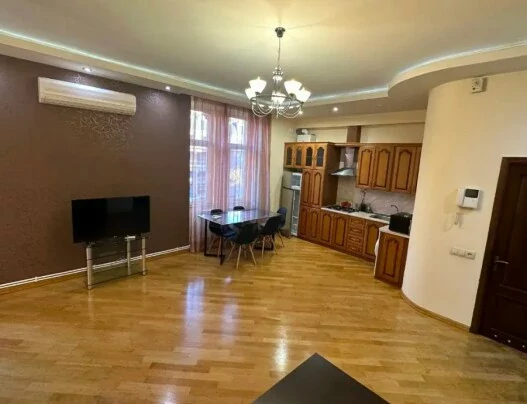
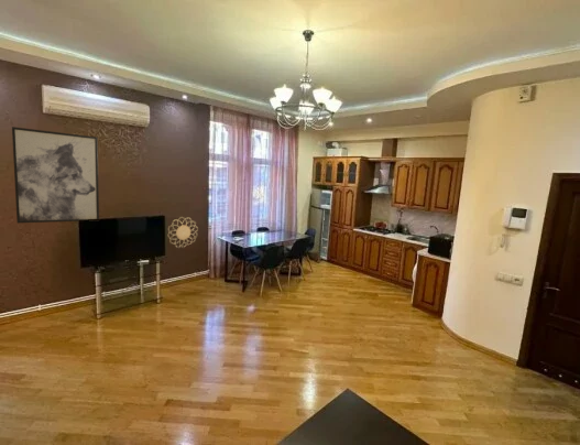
+ decorative wall piece (183, 231)
+ wall art (58, 177)
